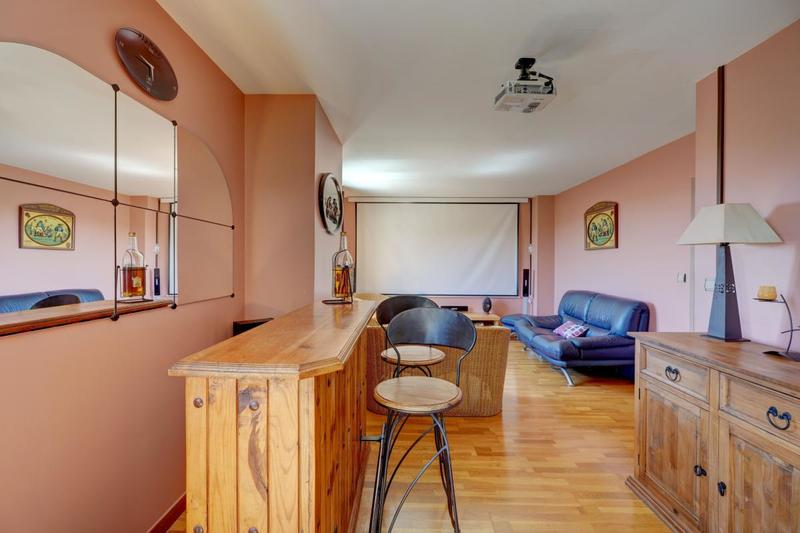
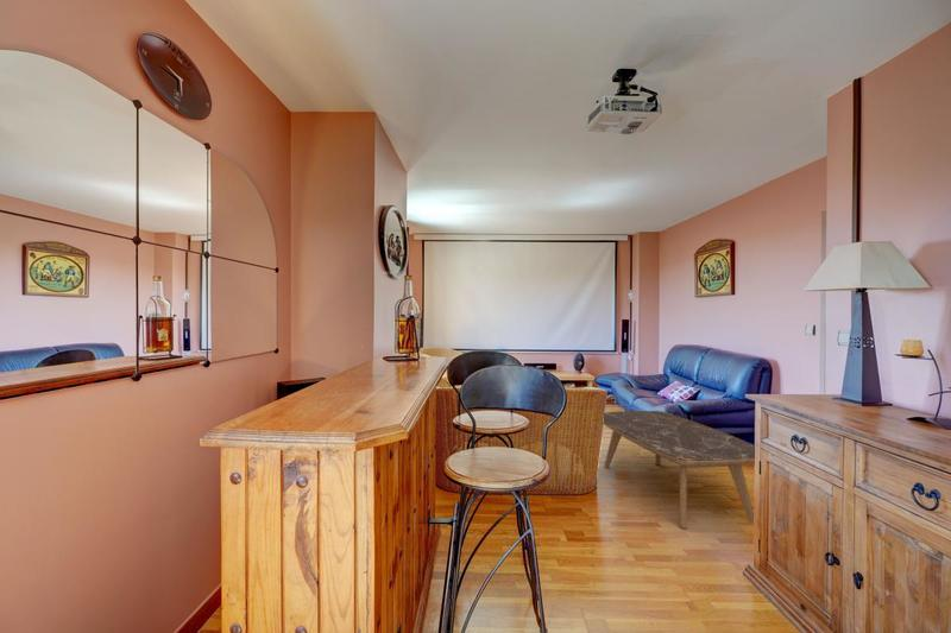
+ coffee table (668, 460)
